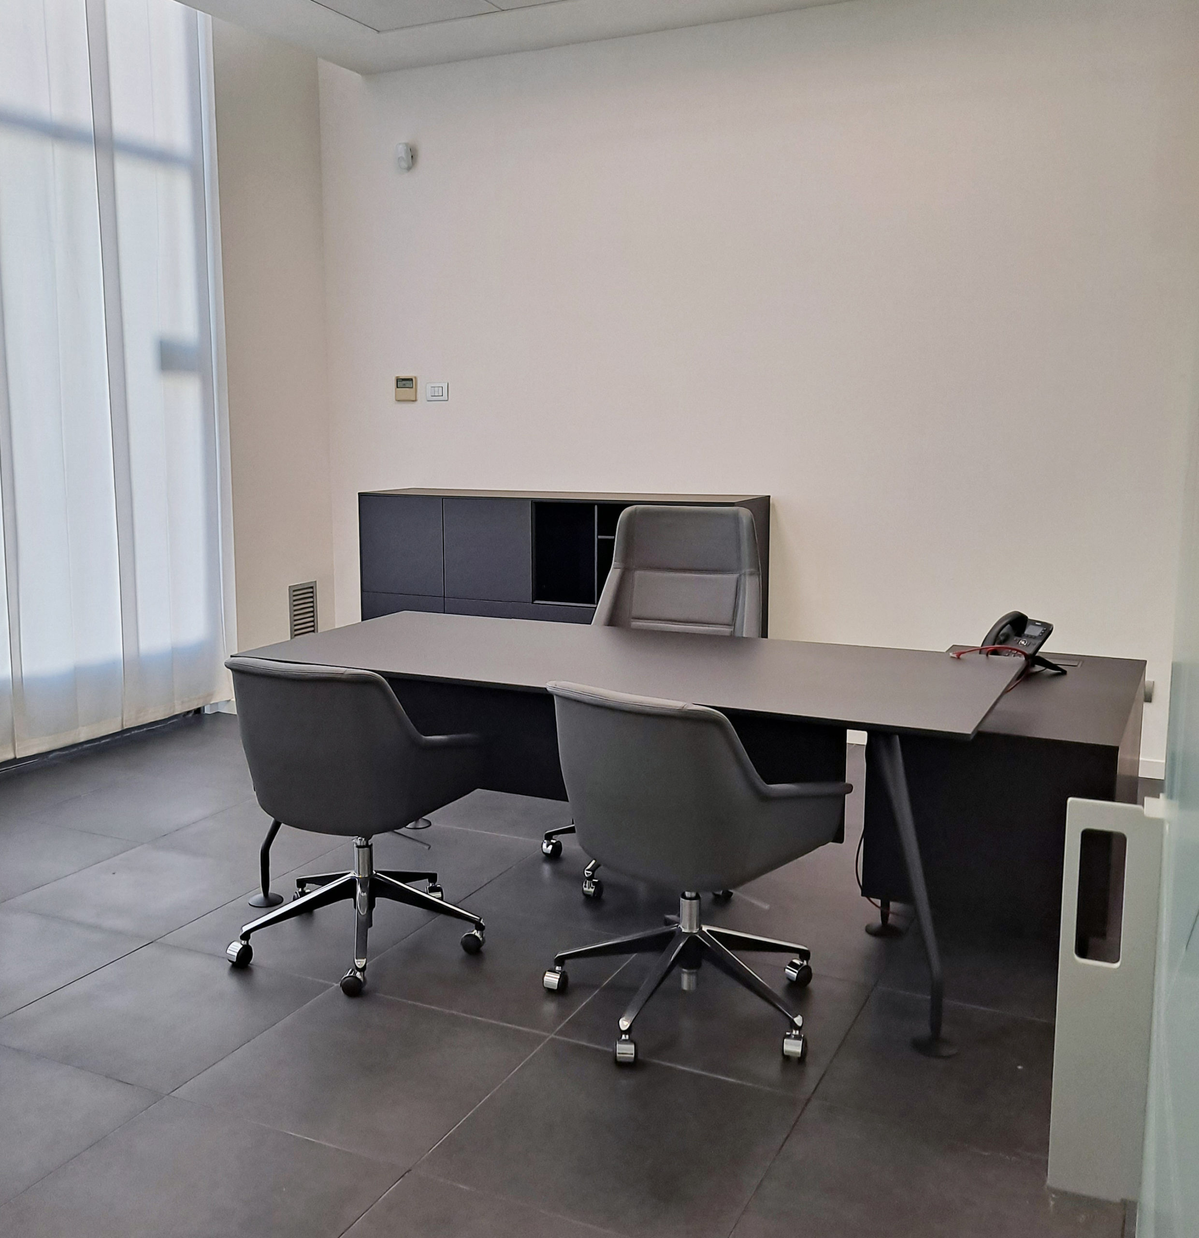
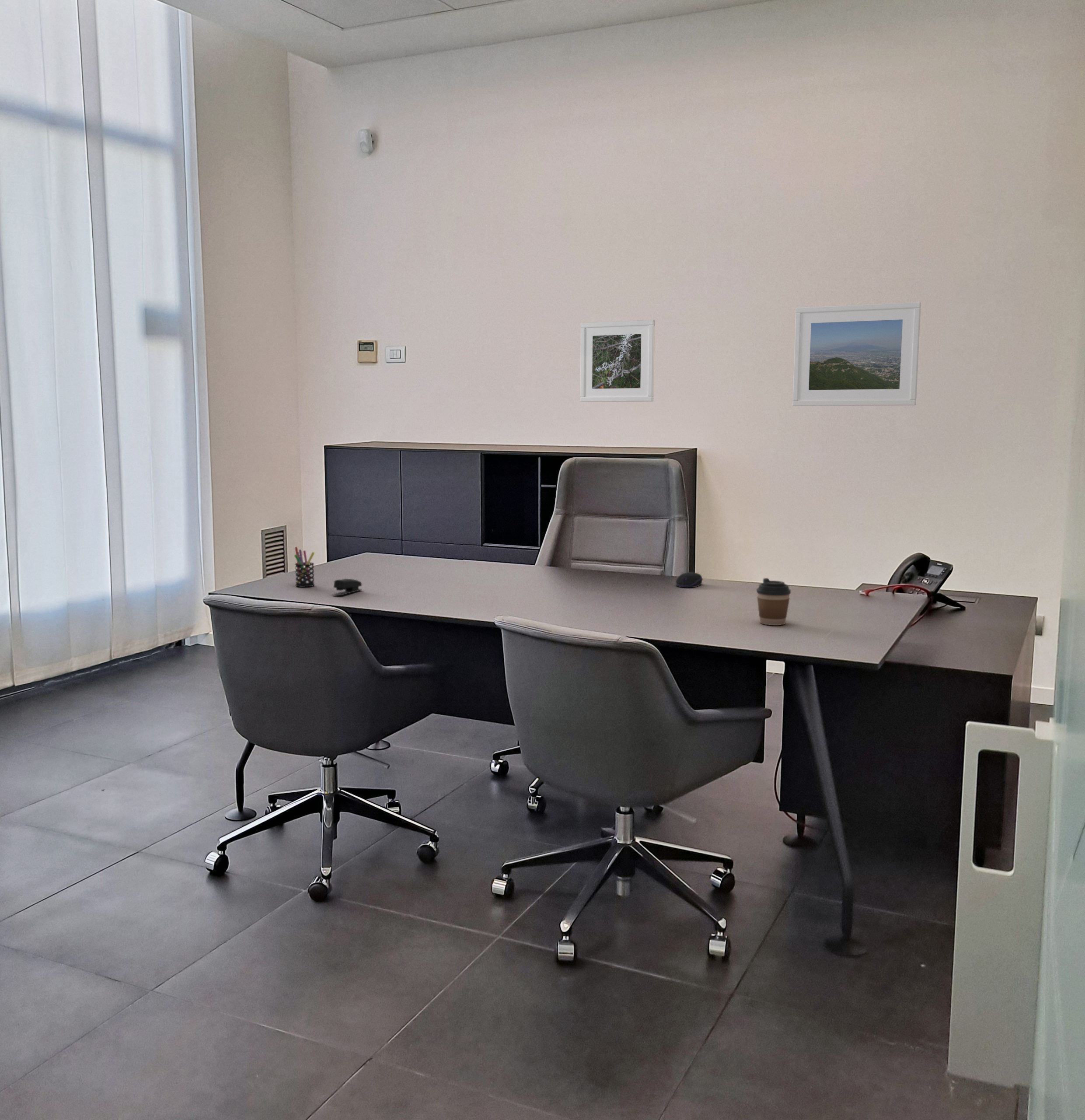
+ computer mouse (689, 579)
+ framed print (855, 355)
+ coffee cup (773, 601)
+ stapler (348, 585)
+ pen holder (302, 567)
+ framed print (617, 362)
